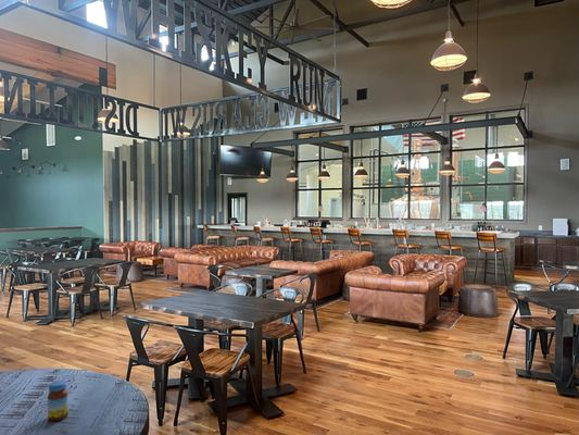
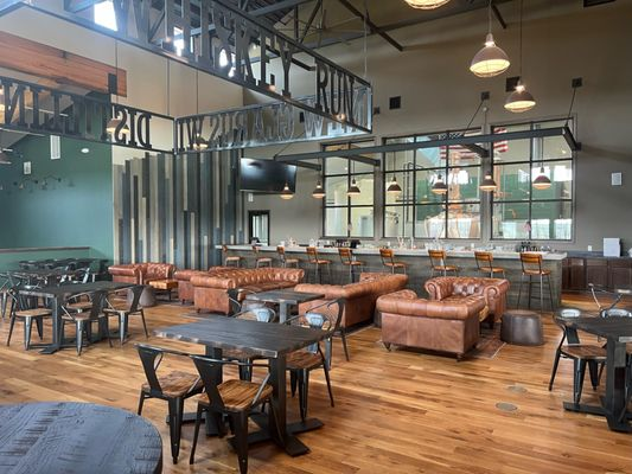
- jar (58, 399)
